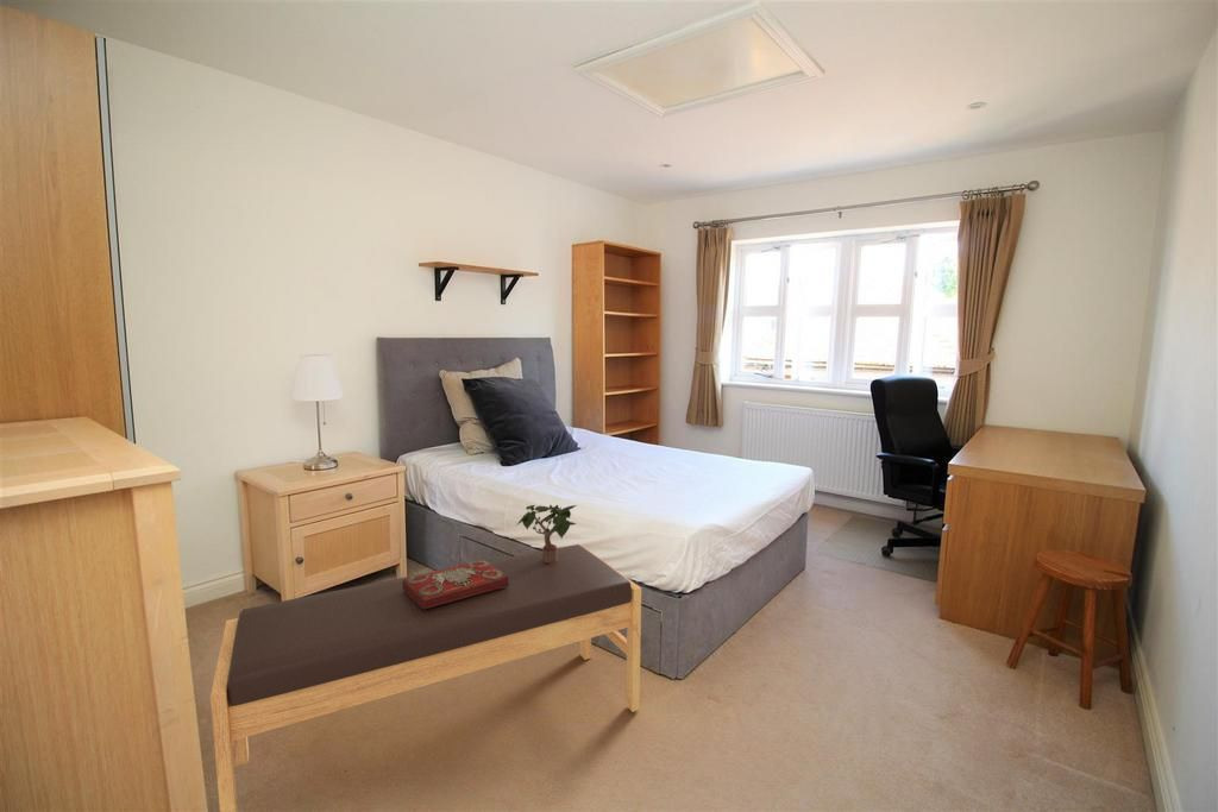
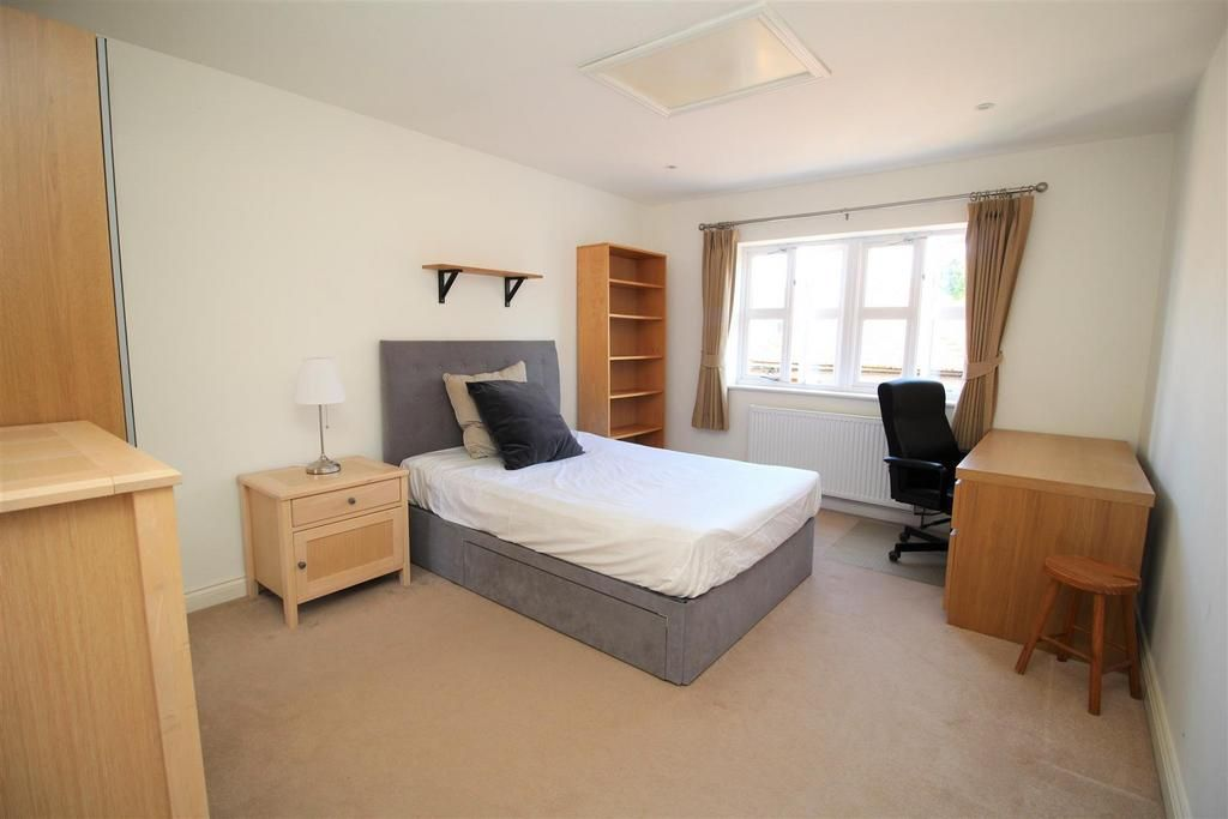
- potted plant (550, 534)
- decorative box (456, 580)
- bench (448, 663)
